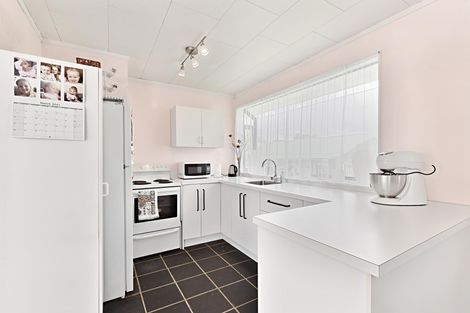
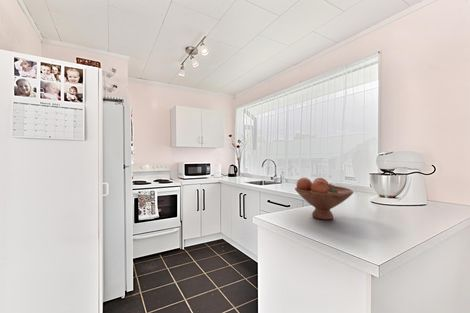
+ fruit bowl (322, 197)
